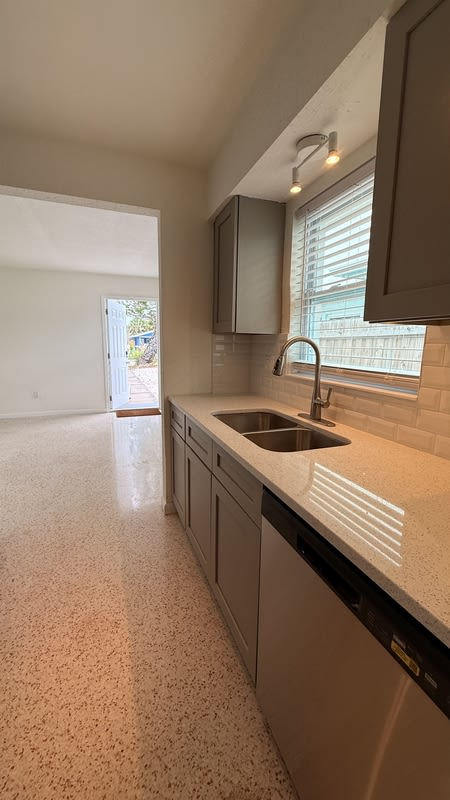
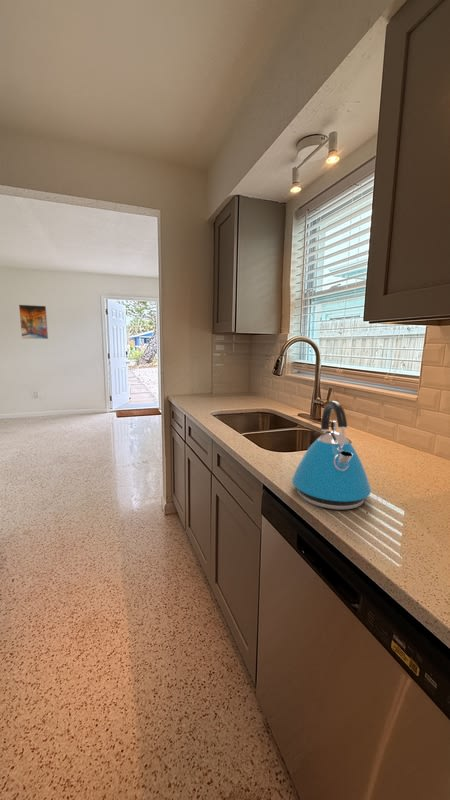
+ kettle (331, 448)
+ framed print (33, 322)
